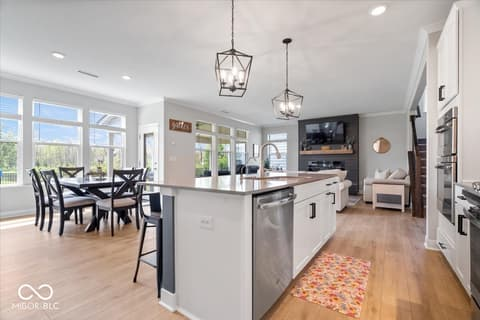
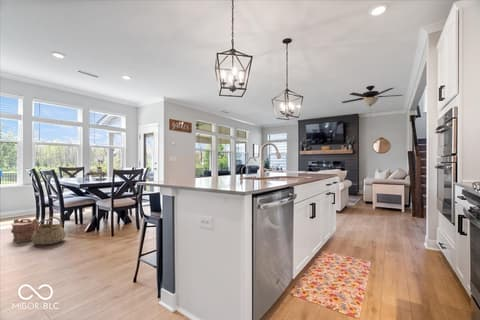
+ ceiling fan (370, 101)
+ bucket (25, 229)
+ basket (49, 230)
